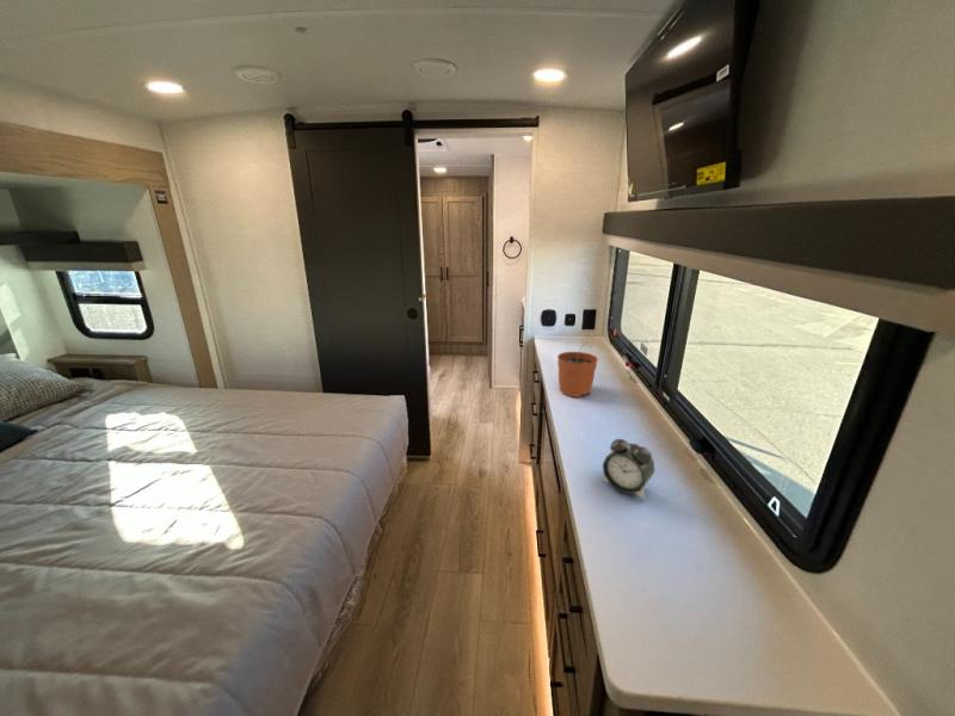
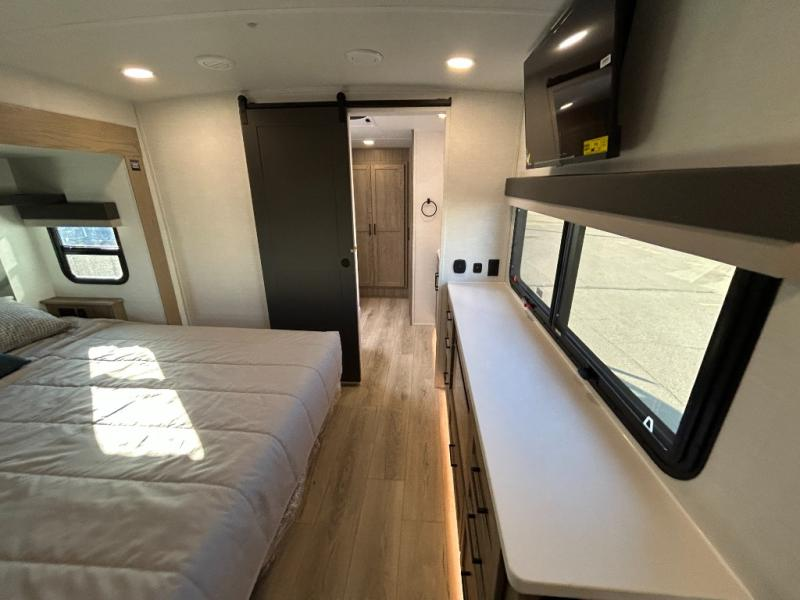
- plant pot (577, 365)
- alarm clock (628, 465)
